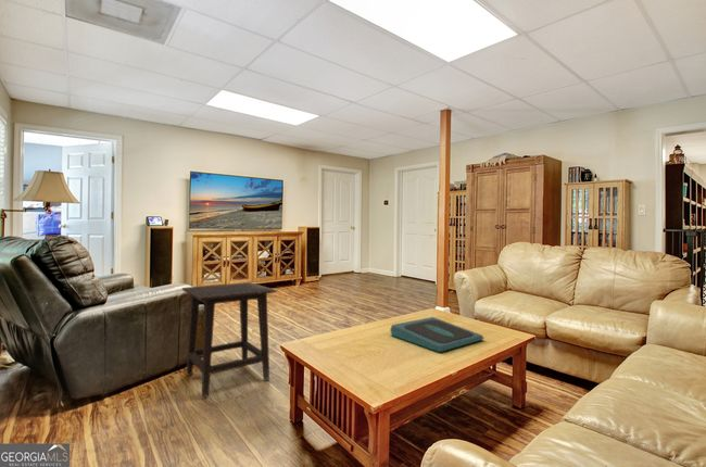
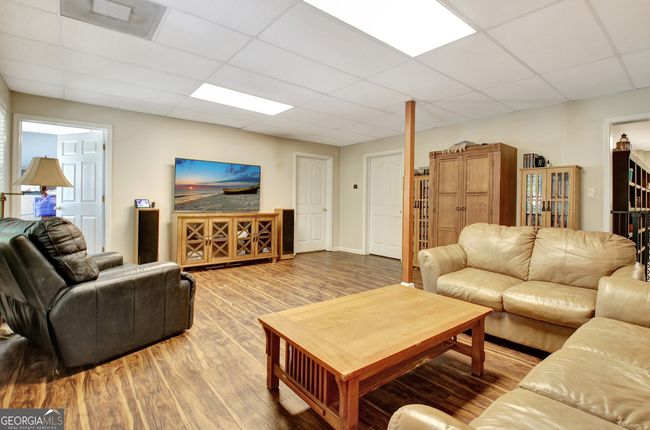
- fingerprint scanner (436, 332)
- side table (227, 343)
